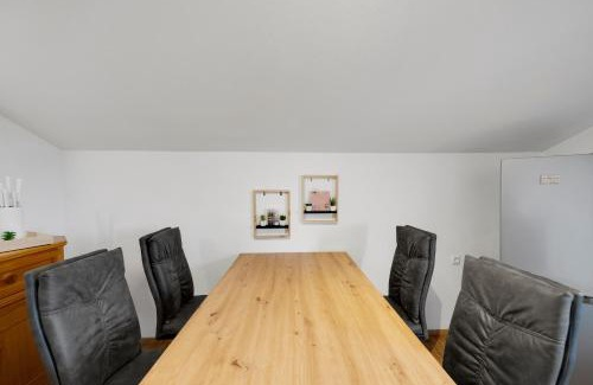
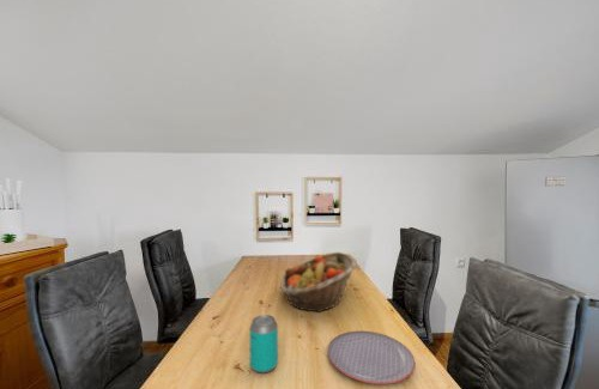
+ plate (369, 355)
+ beverage can (264, 342)
+ fruit basket (317, 278)
